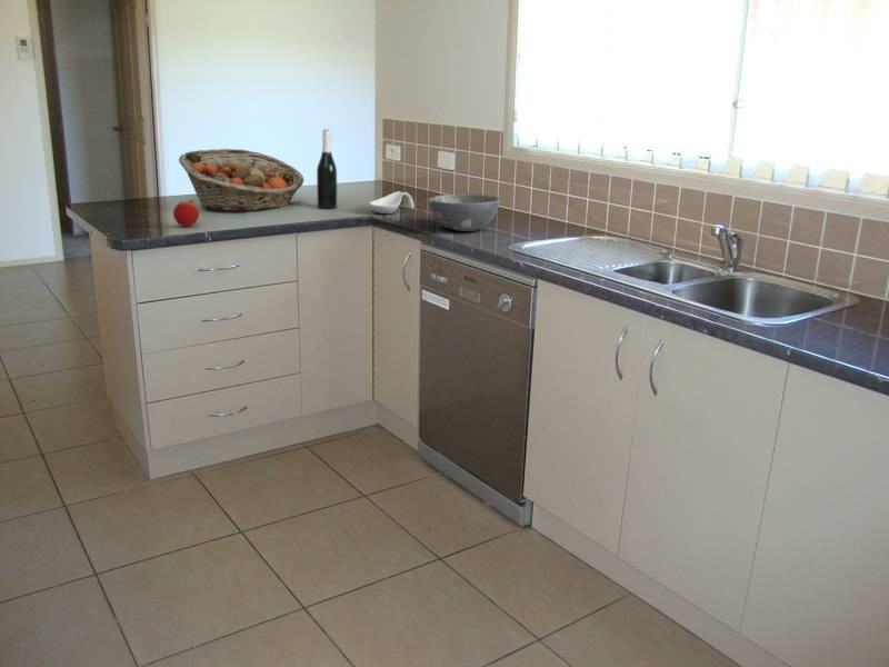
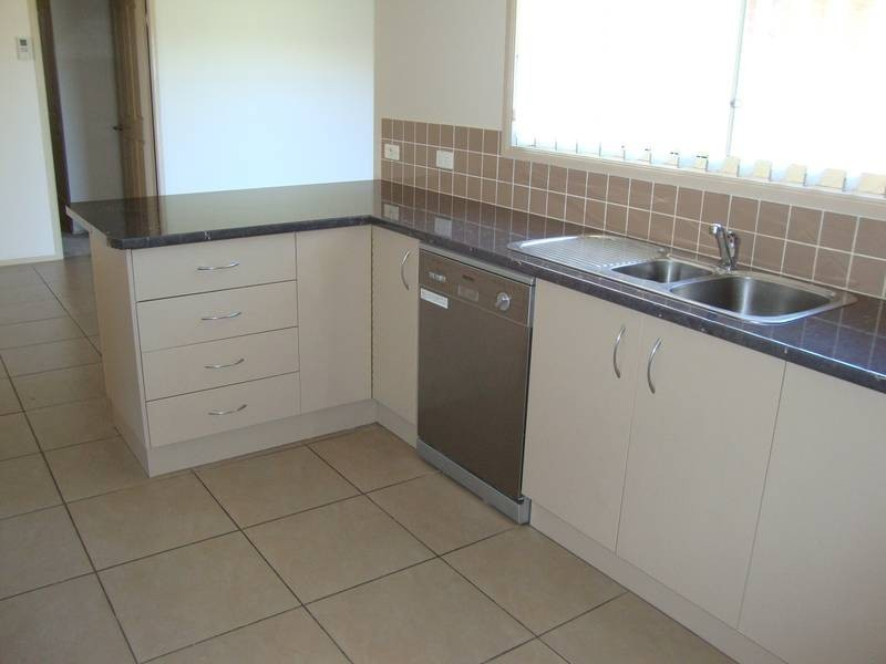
- fruit basket (242, 179)
- spoon rest (392, 201)
- apple (186, 213)
- wine bottle (327, 169)
- bowl (463, 213)
